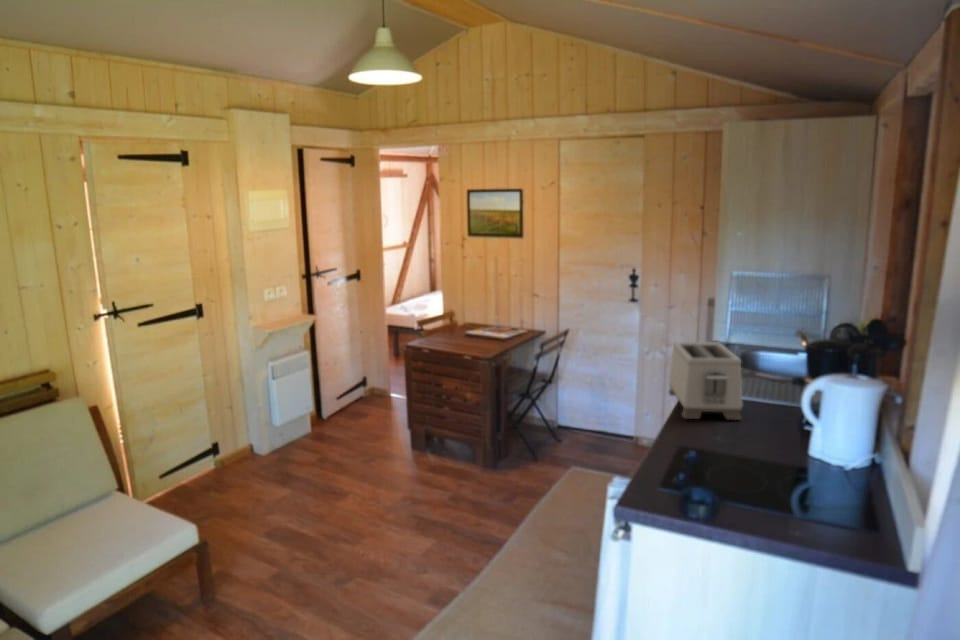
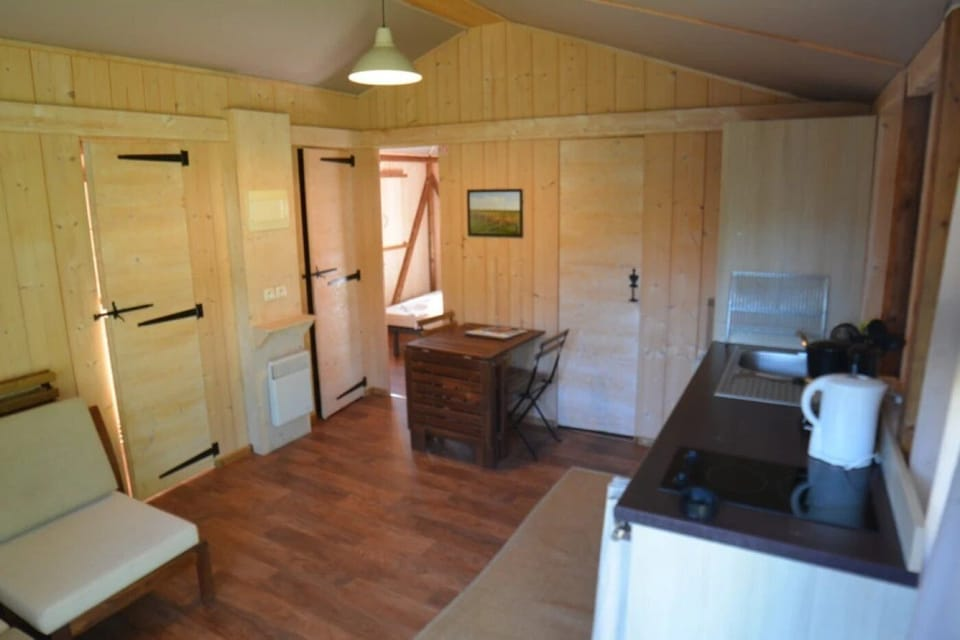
- toaster (704, 379)
